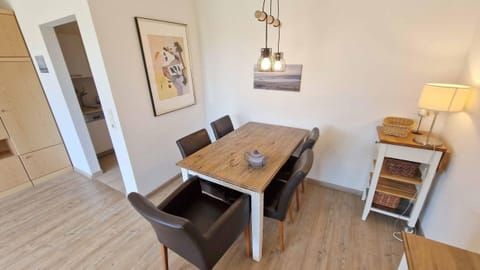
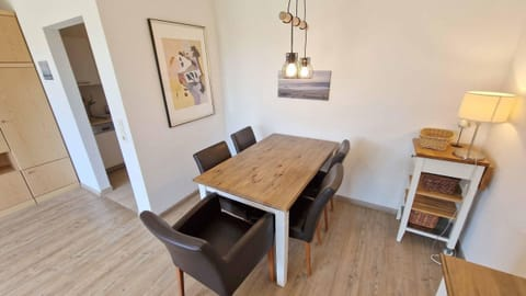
- teapot (256, 158)
